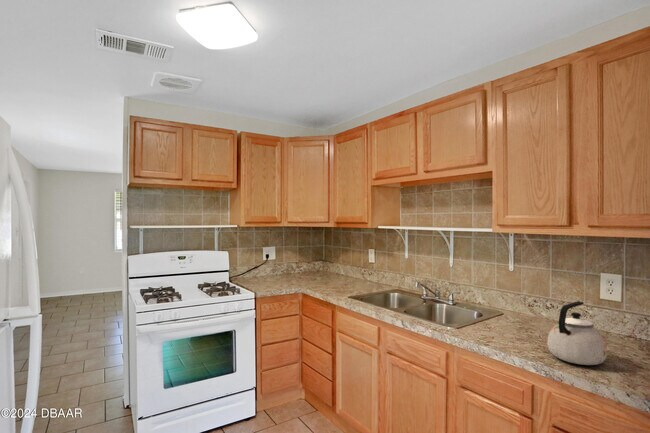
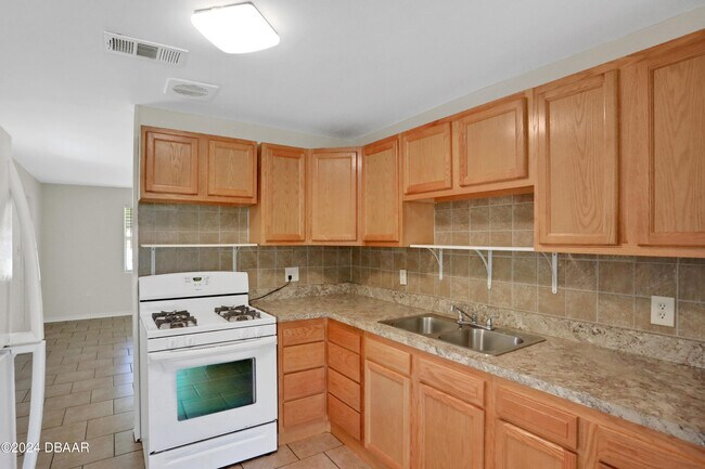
- kettle (576, 330)
